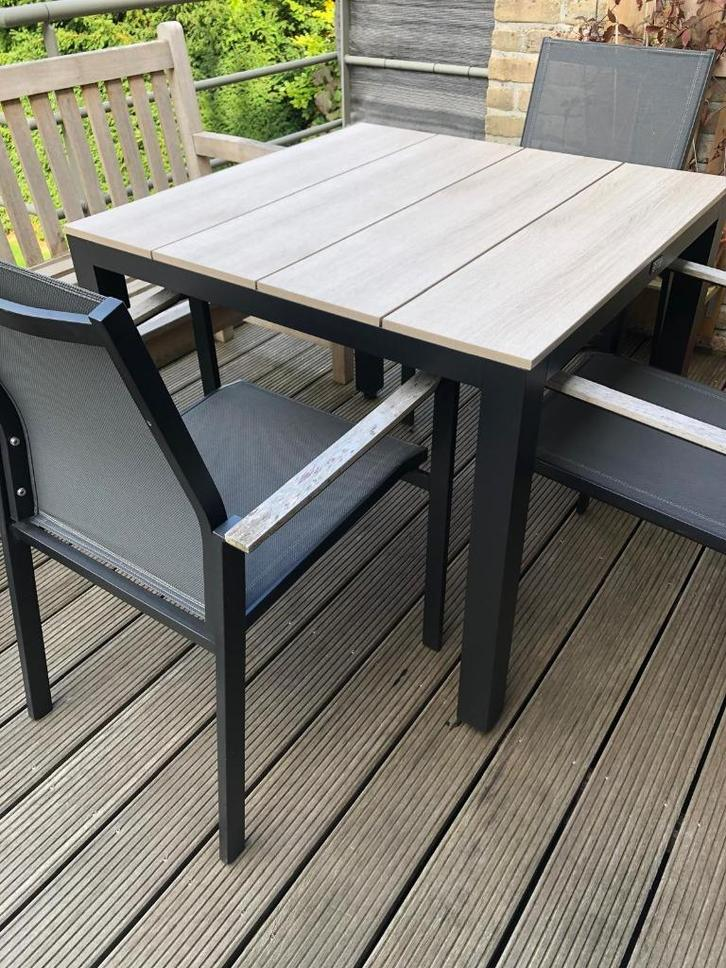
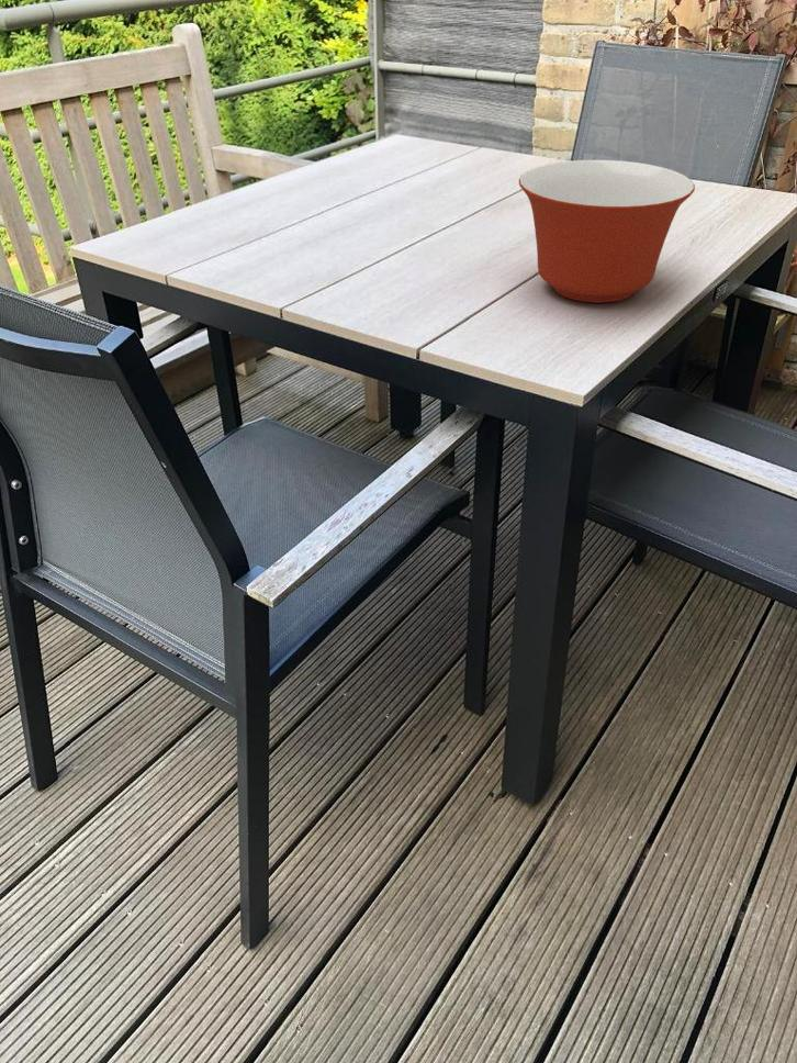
+ mixing bowl (598, 236)
